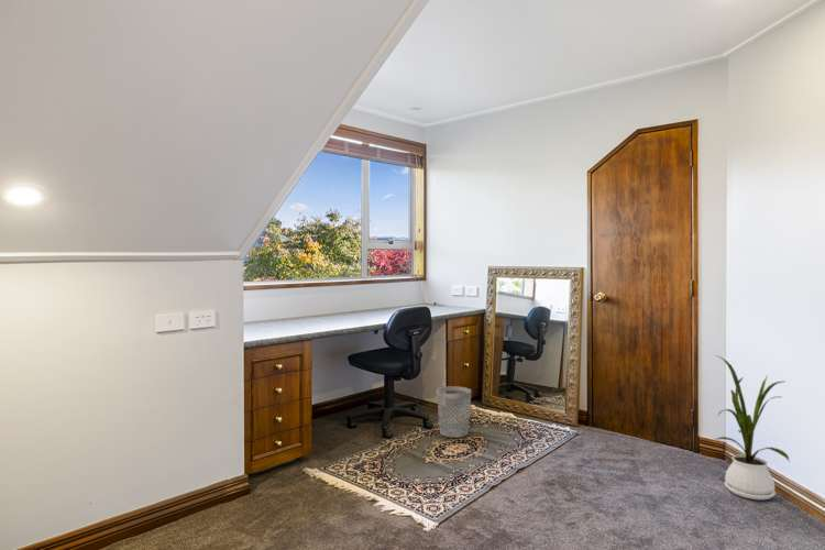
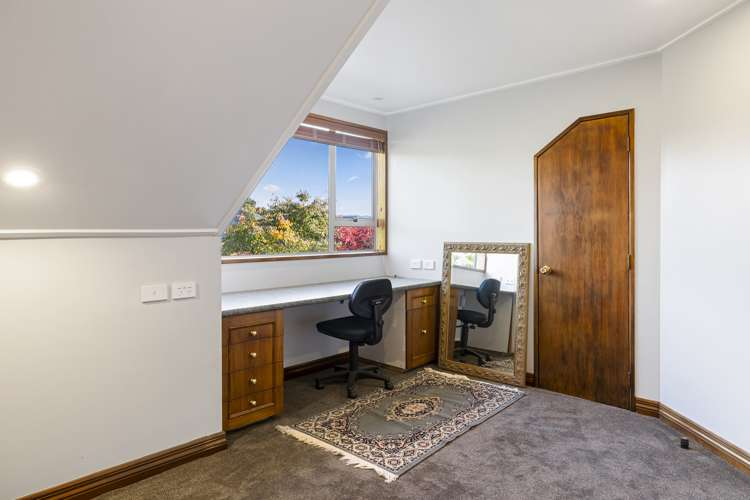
- wastebasket (453, 411)
- house plant (746, 425)
